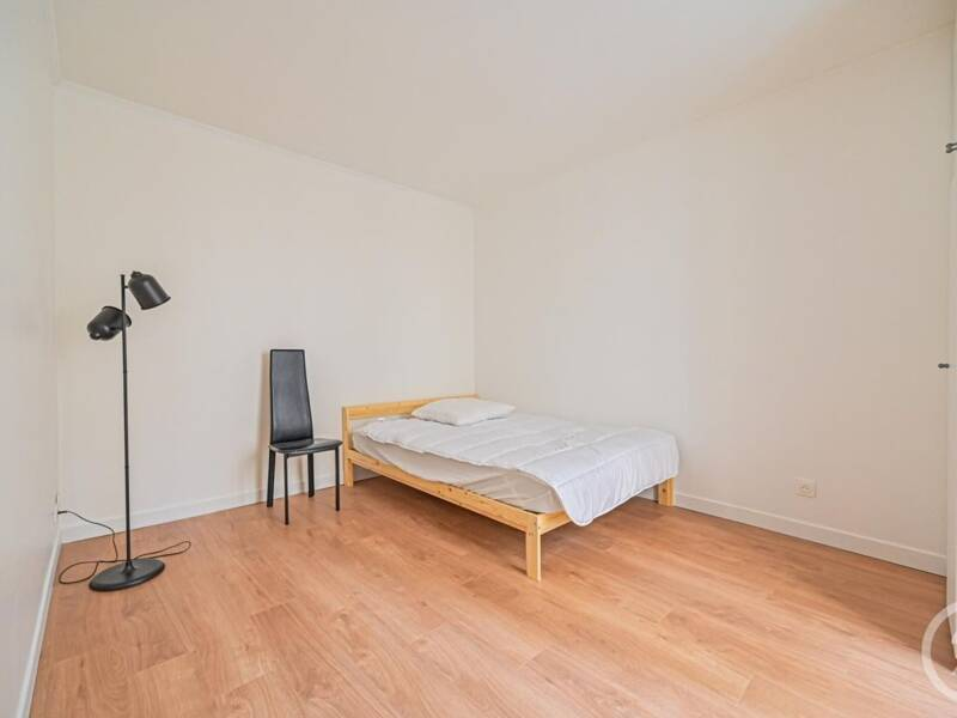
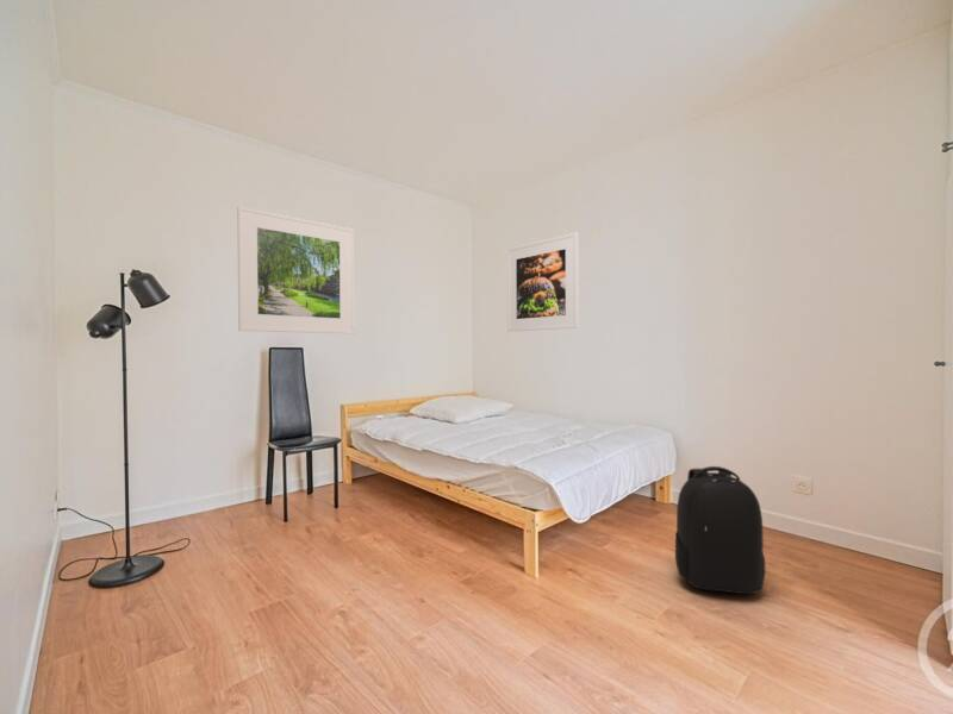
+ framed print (300, 275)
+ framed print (540, 286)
+ backpack (716, 524)
